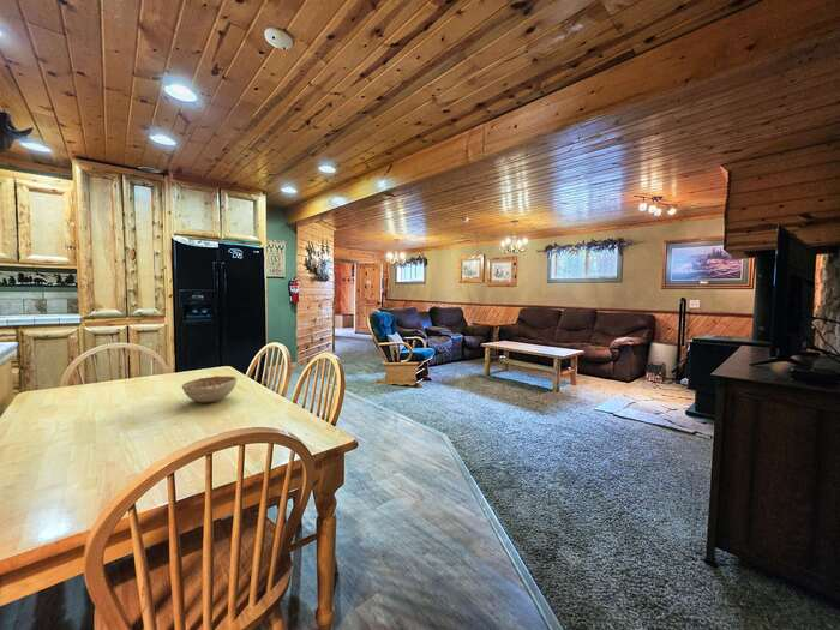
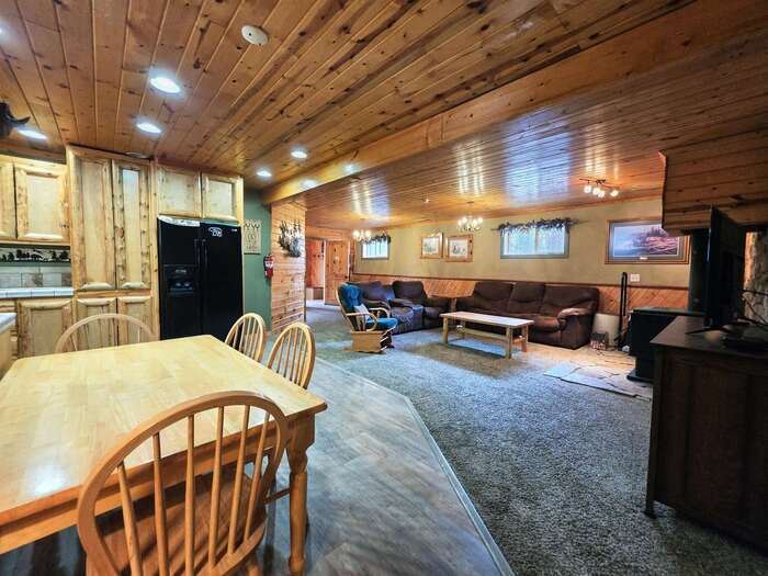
- decorative bowl (210, 389)
